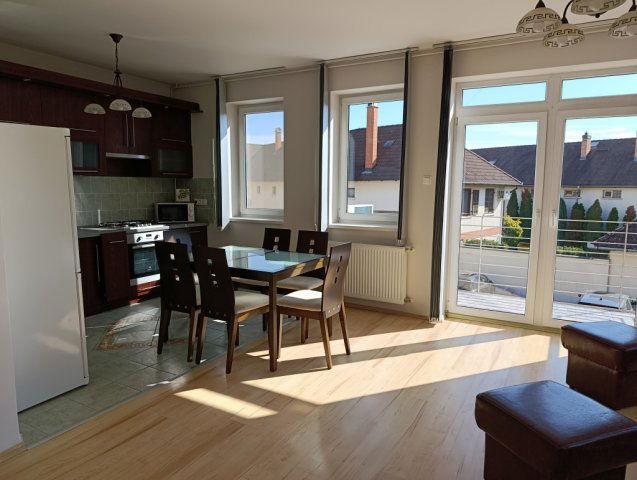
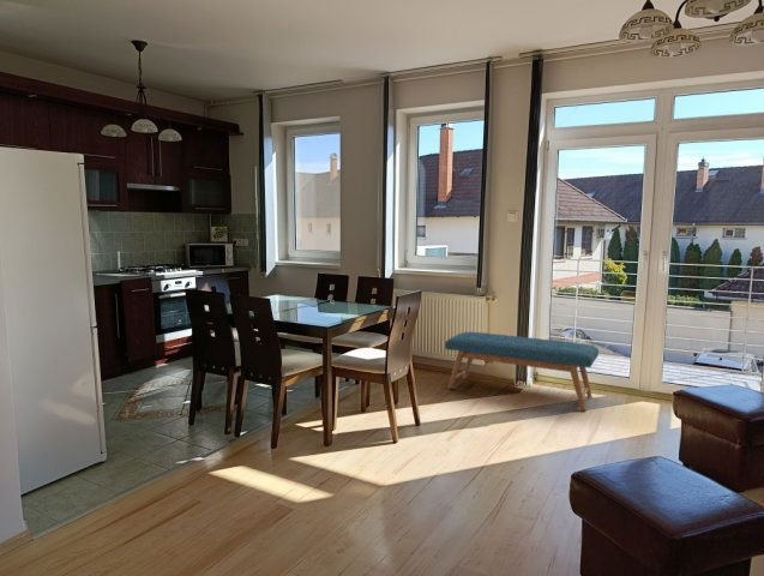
+ bench (521, 365)
